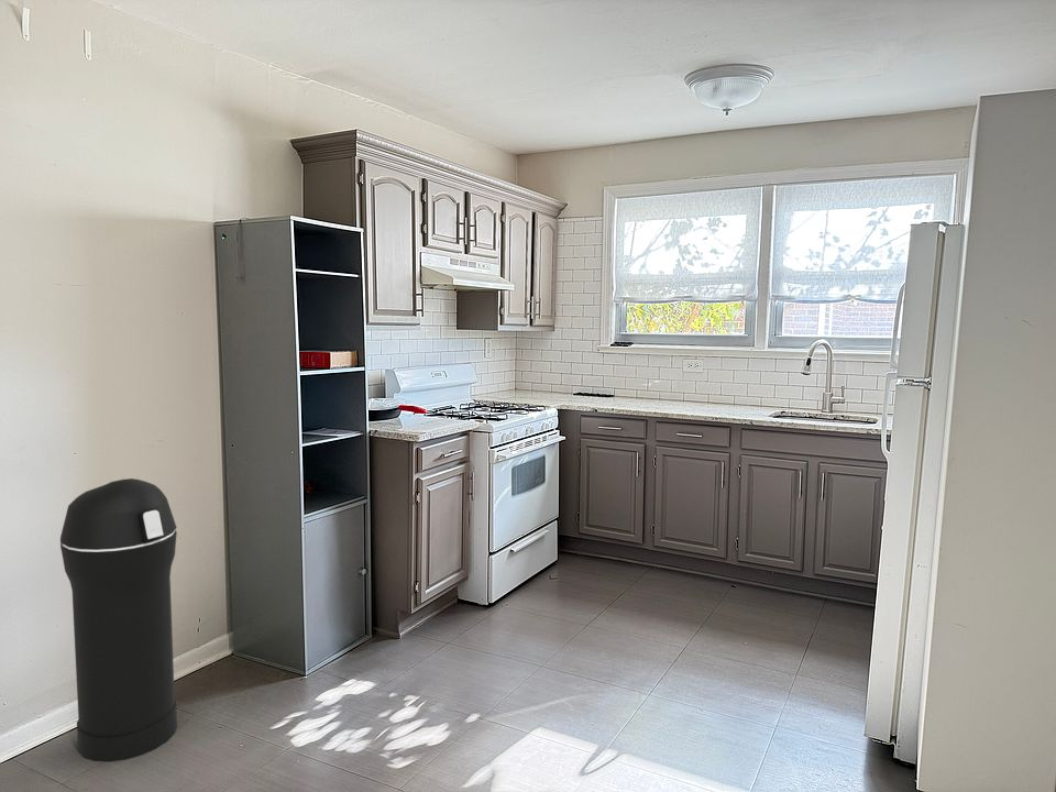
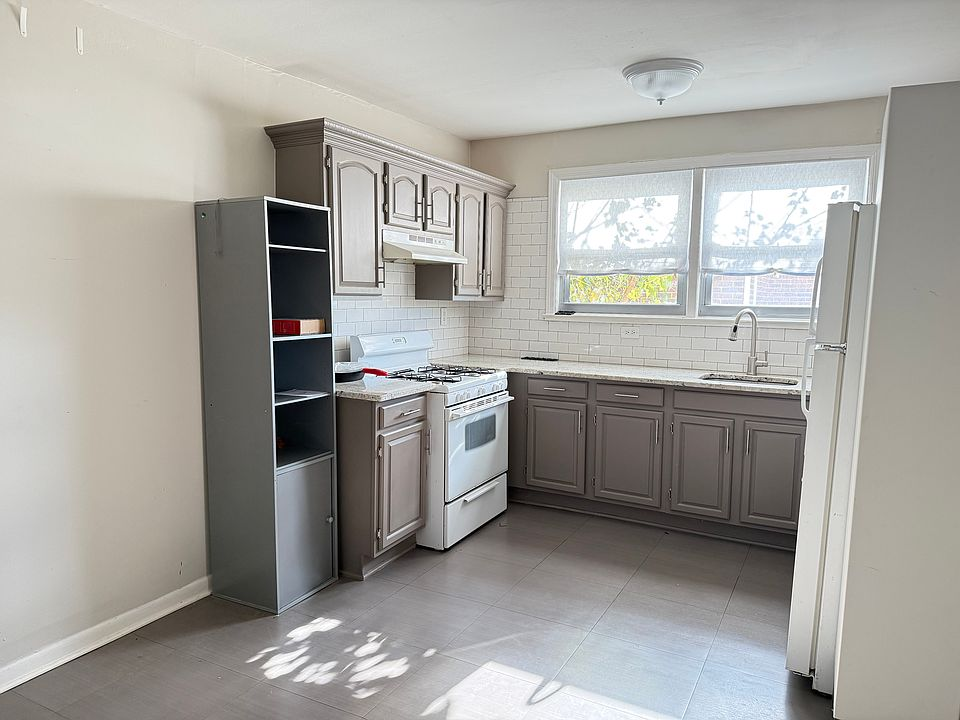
- trash can (125, 609)
